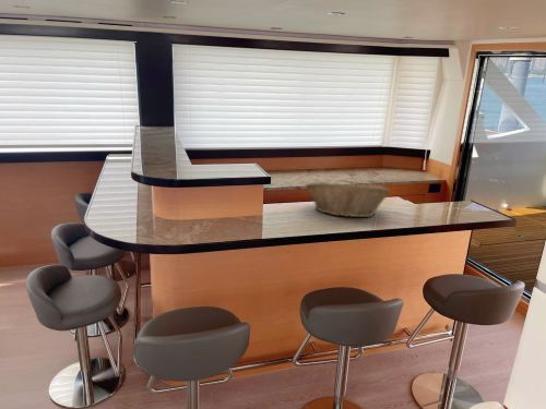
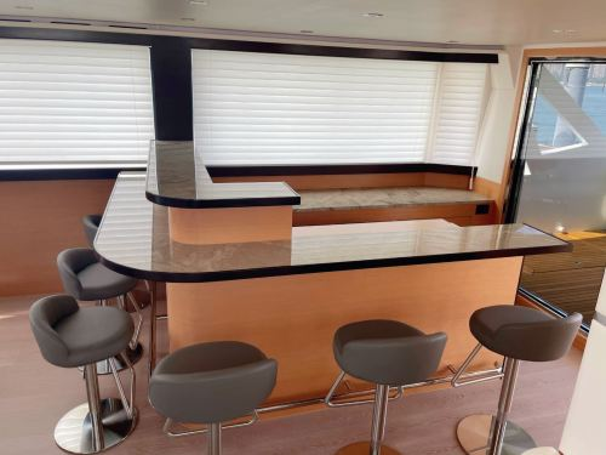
- fruit basket (345, 195)
